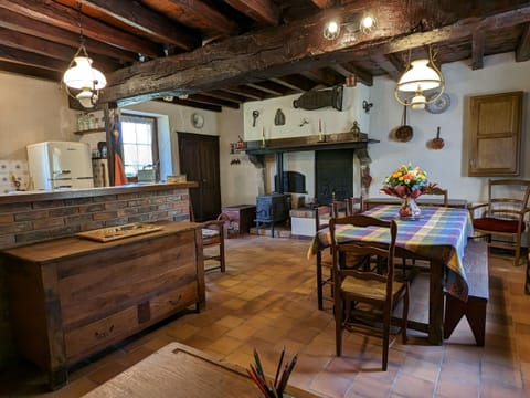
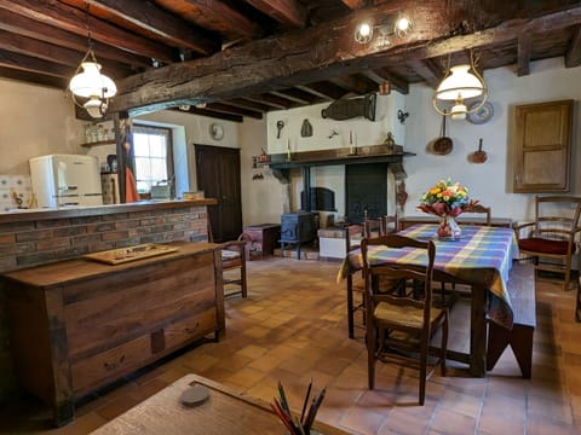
+ coaster (195, 395)
